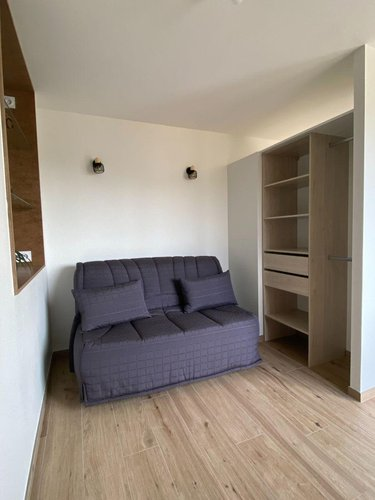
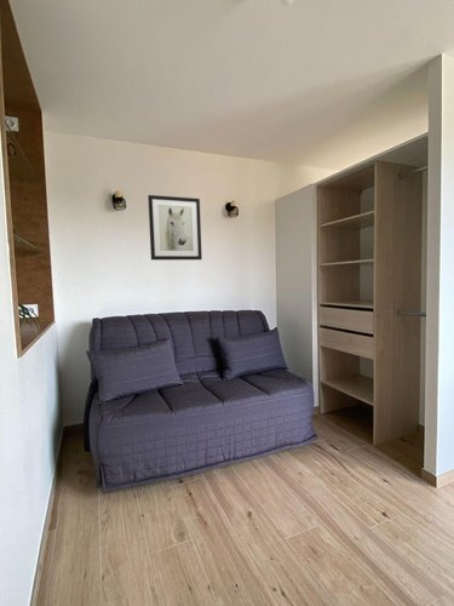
+ wall art (176, 228)
